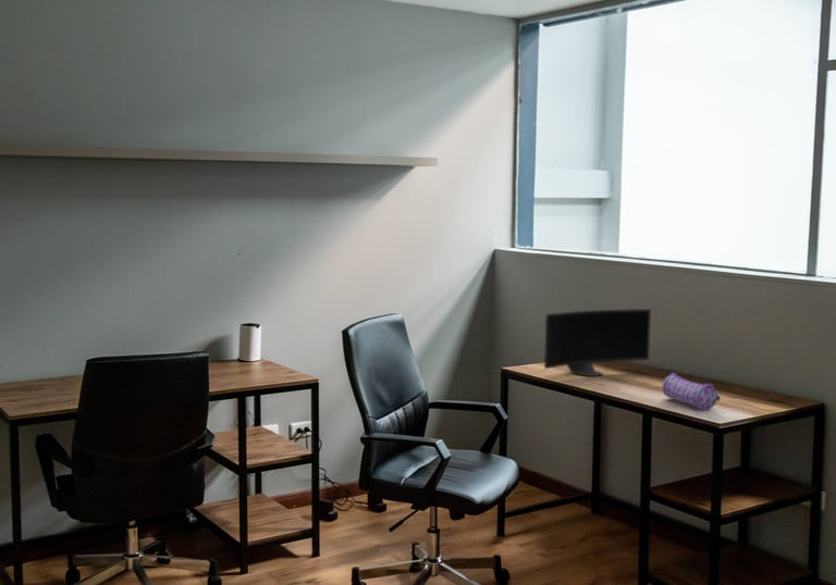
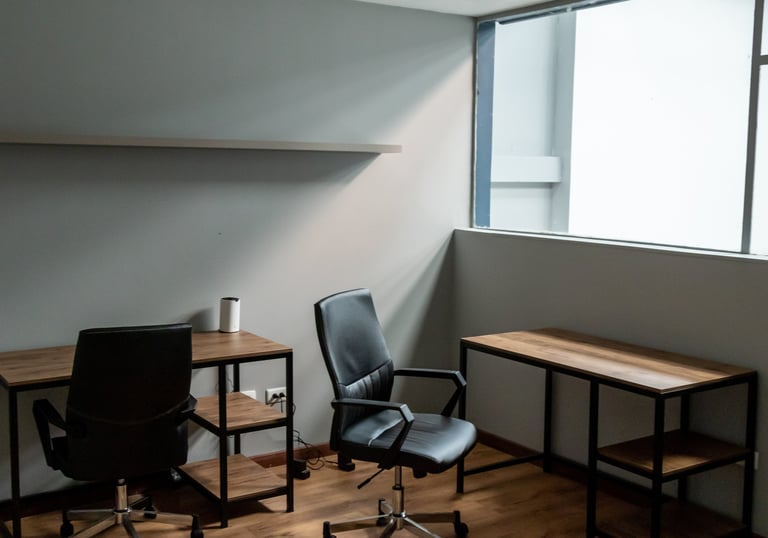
- monitor (588, 341)
- pencil case (689, 390)
